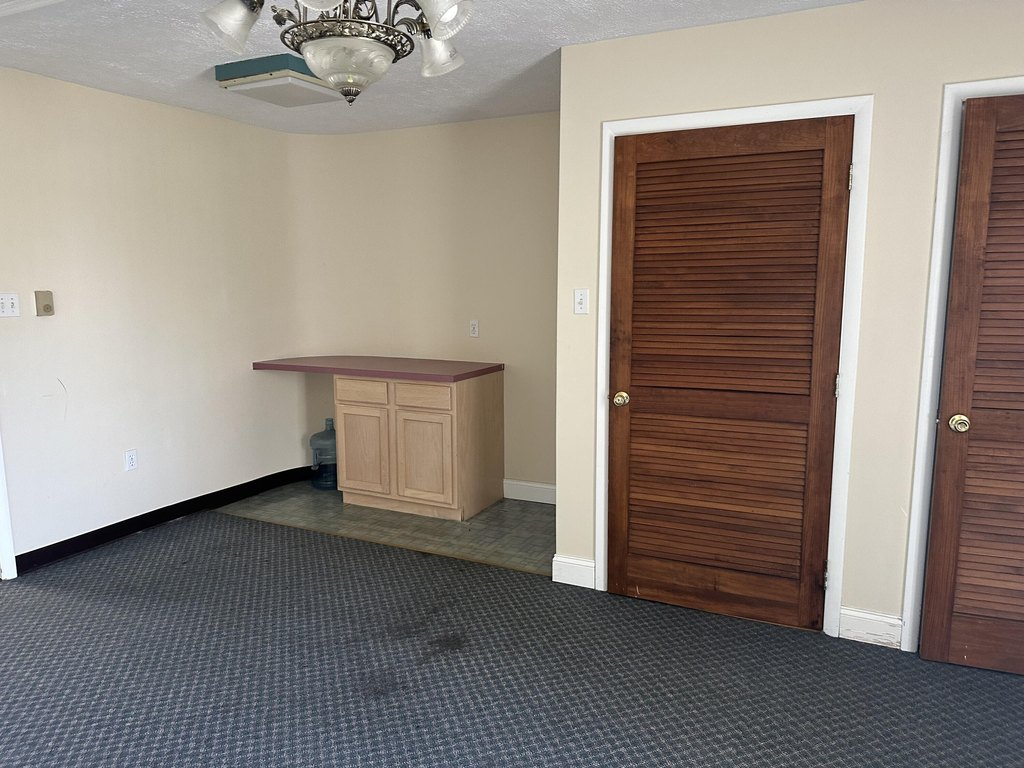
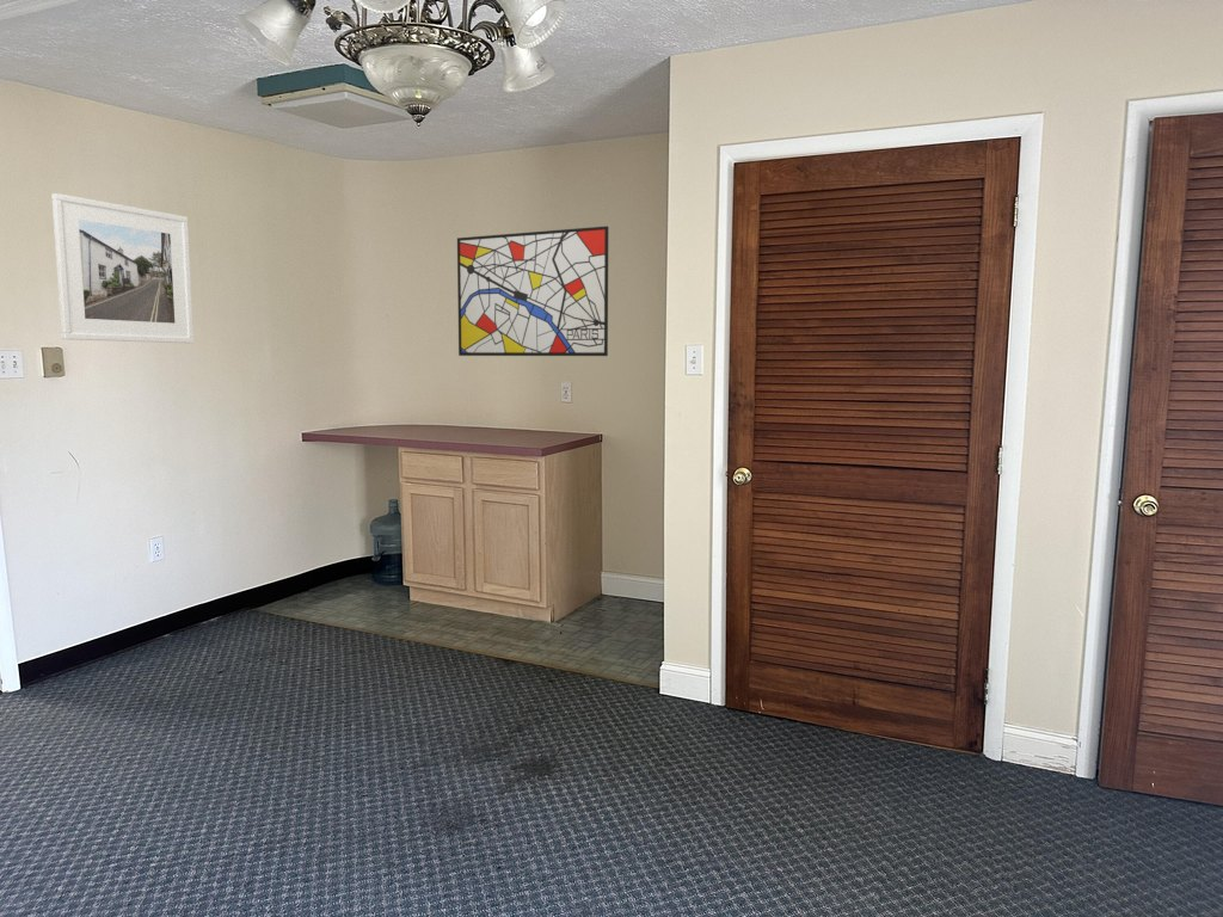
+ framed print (128, 273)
+ wall art (529, 294)
